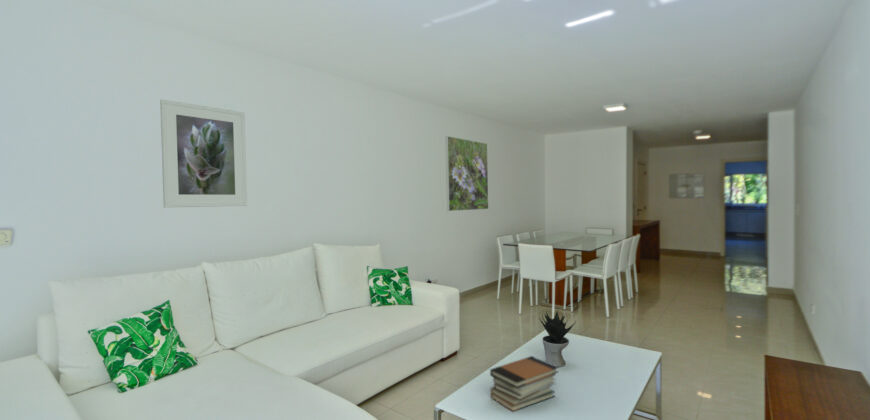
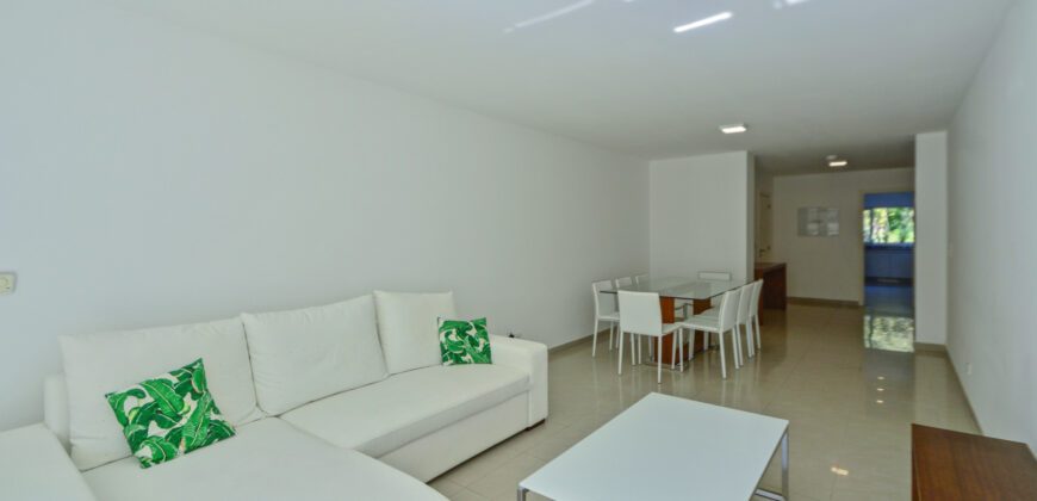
- book stack (524, 382)
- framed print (468, 175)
- potted plant (556, 335)
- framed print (206, 156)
